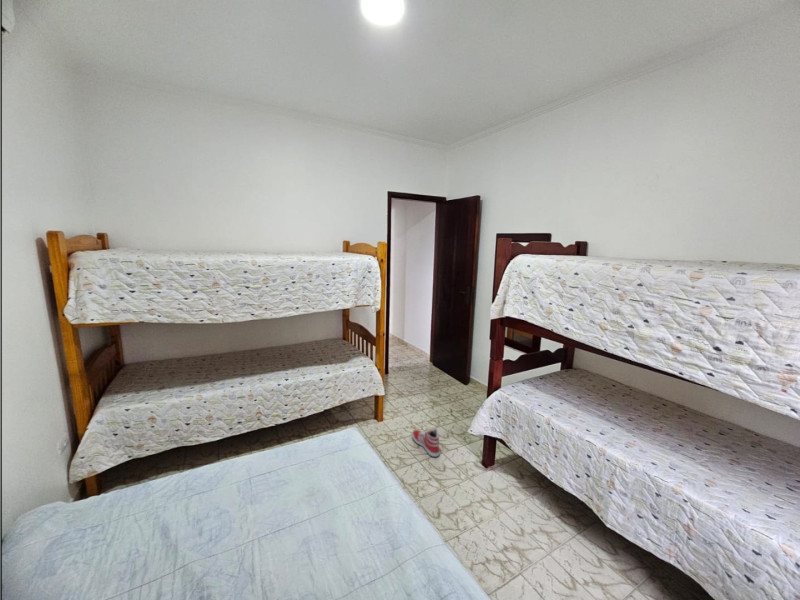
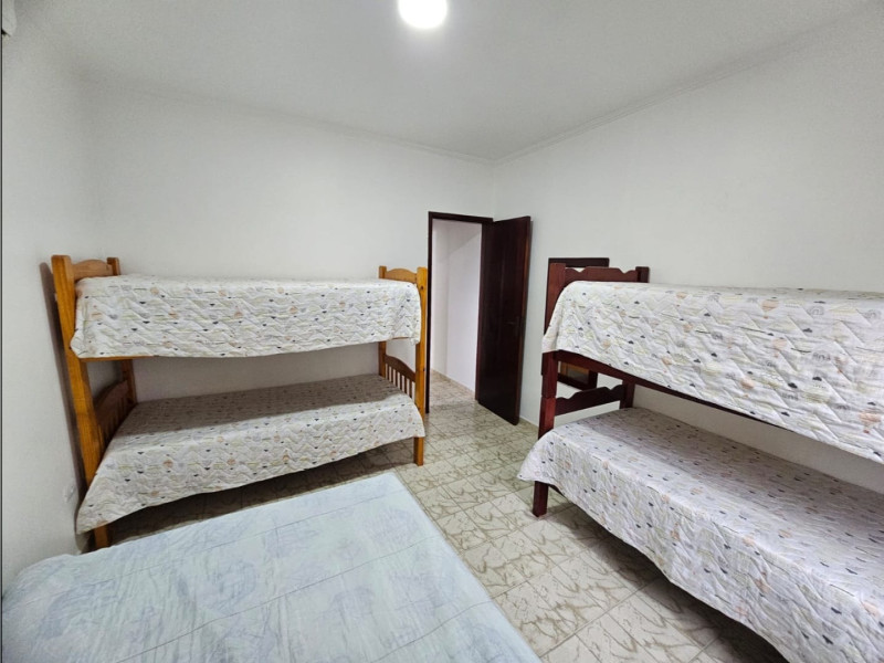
- sneaker (425, 435)
